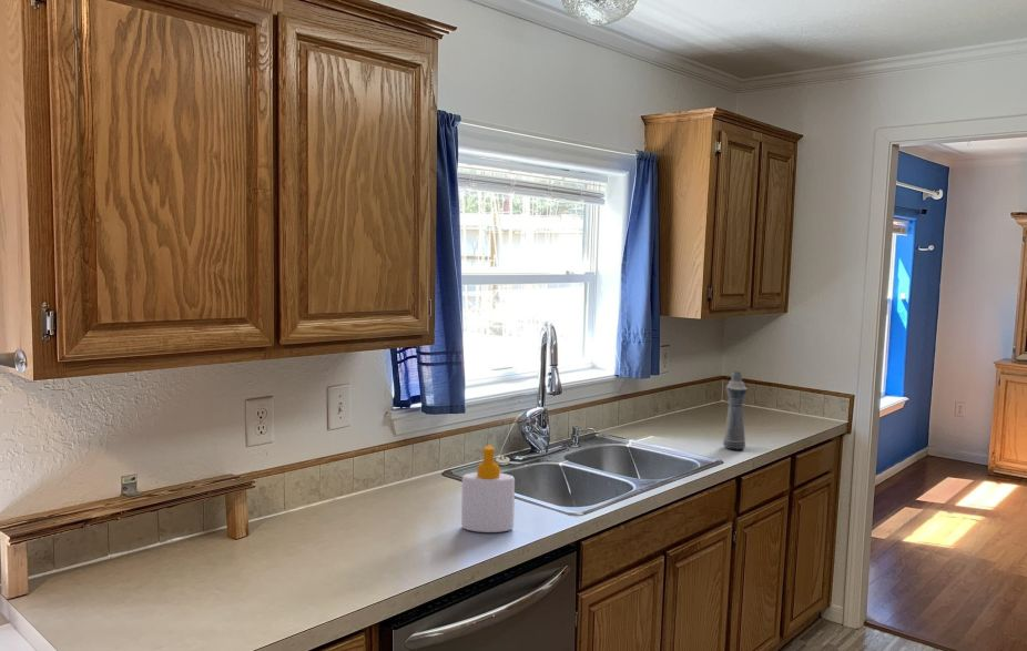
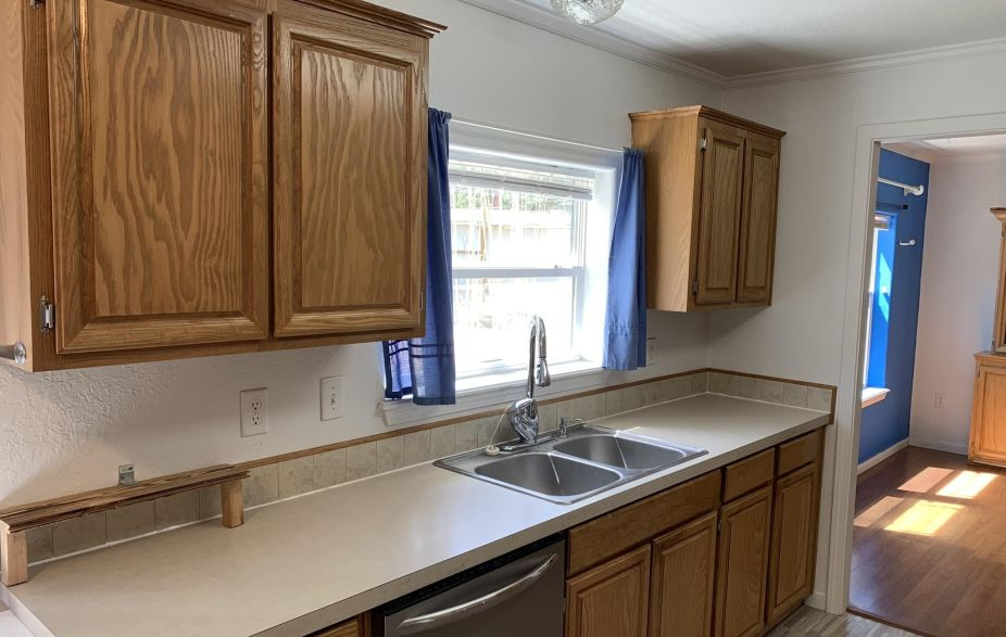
- soap bottle (488, 488)
- bottle (735, 409)
